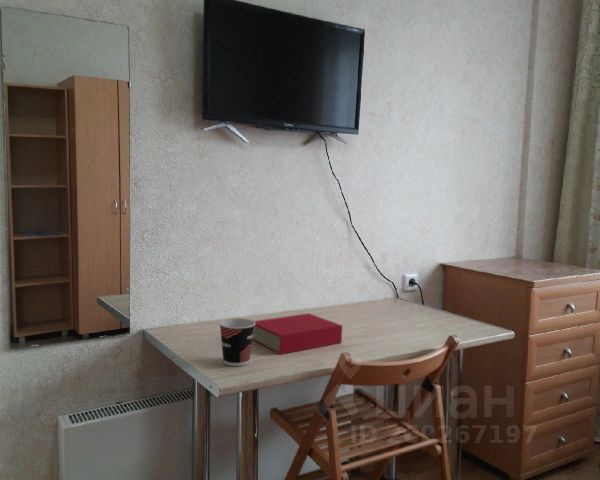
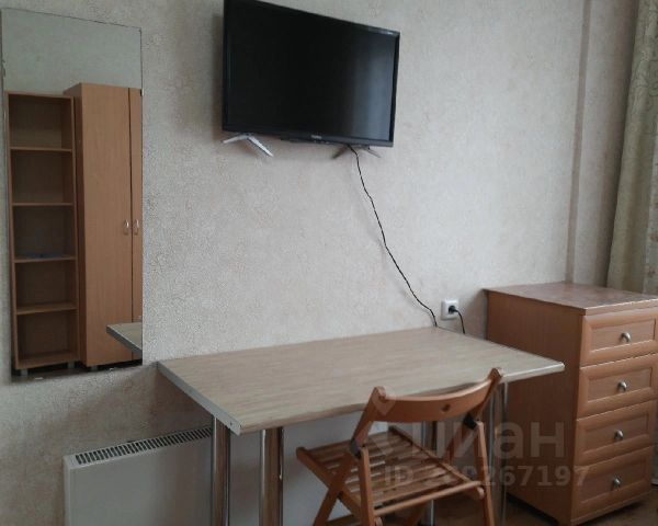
- book (295, 332)
- cup (236, 342)
